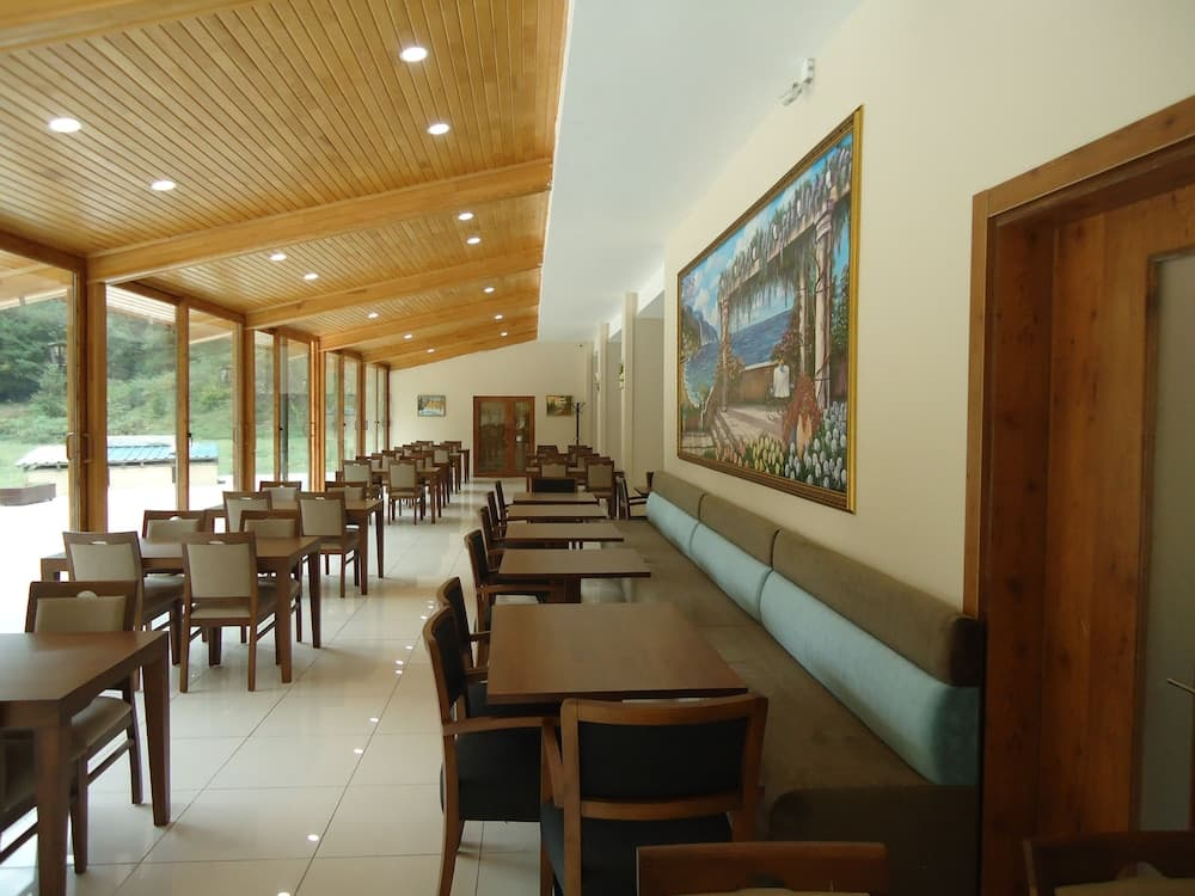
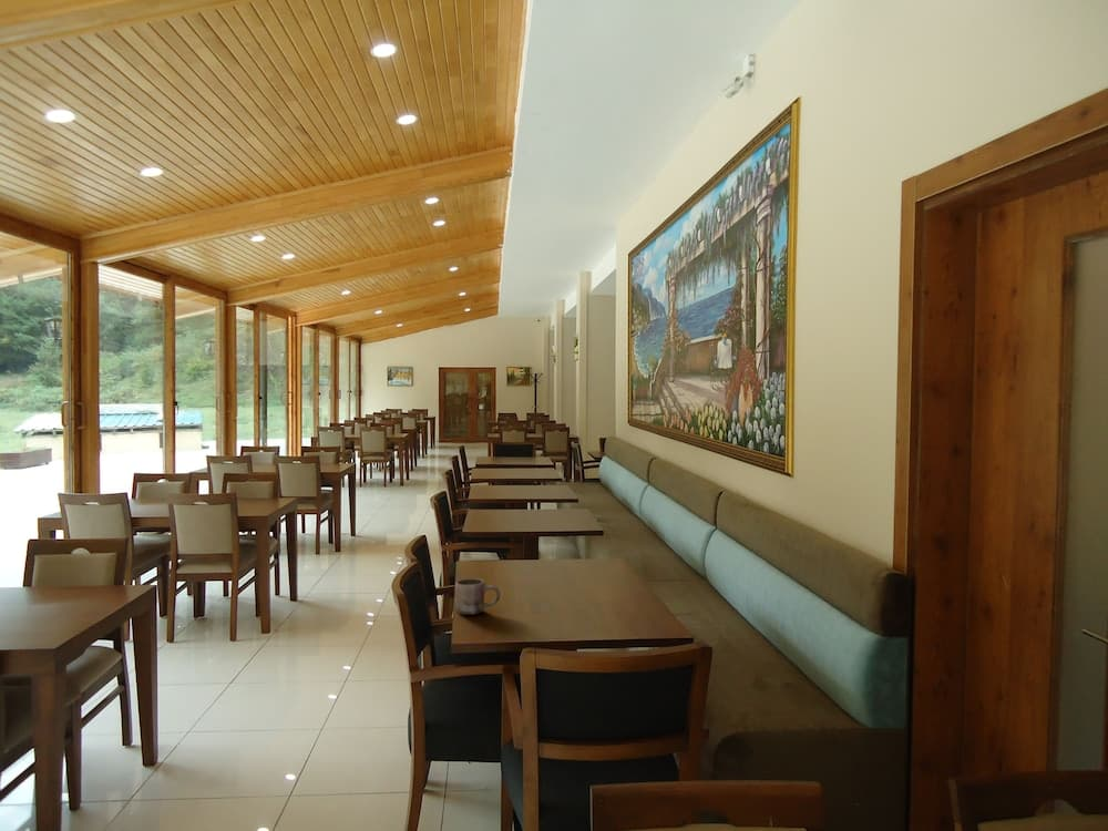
+ mug (476, 595)
